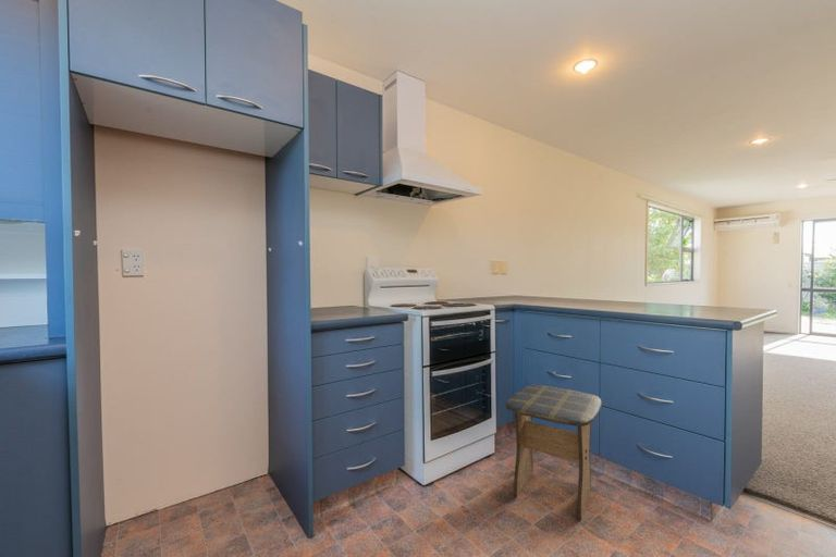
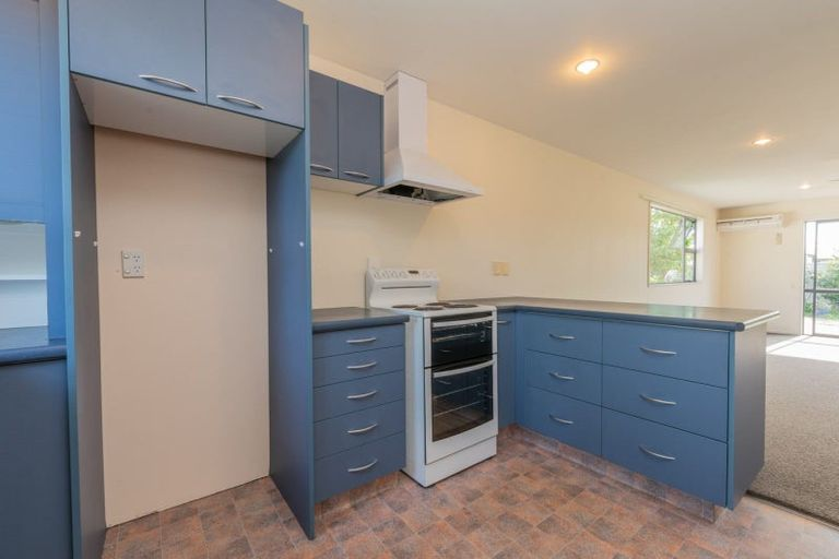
- stool (553, 447)
